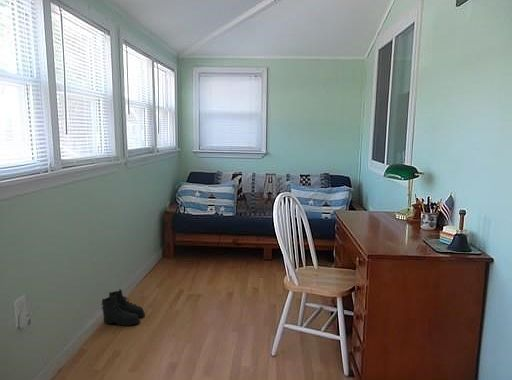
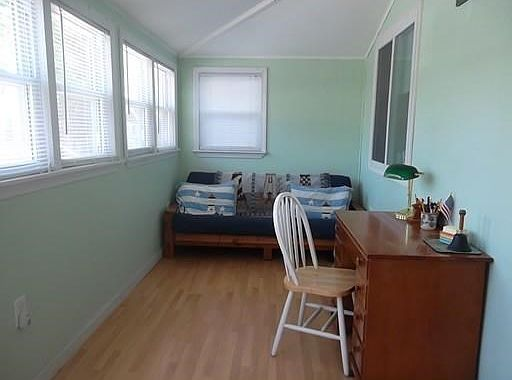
- boots (123, 305)
